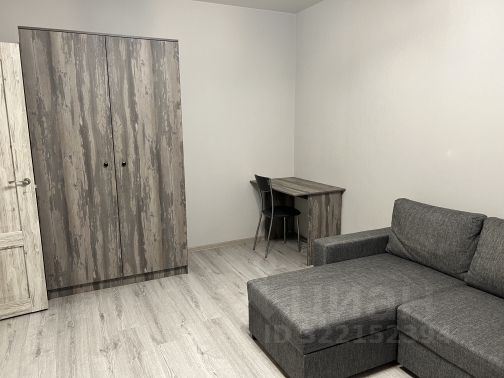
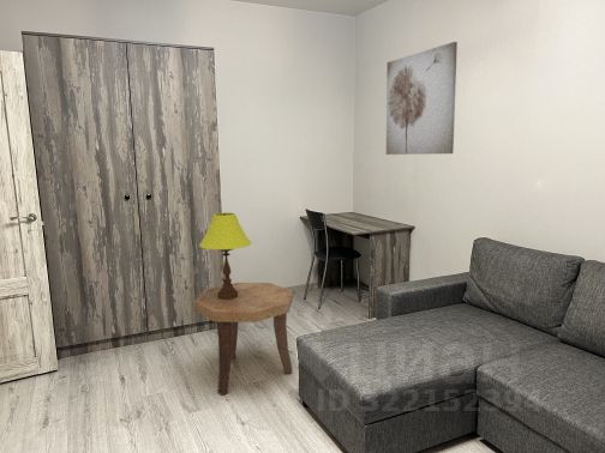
+ wall art (417, 104)
+ side table (236, 334)
+ table lamp (226, 254)
